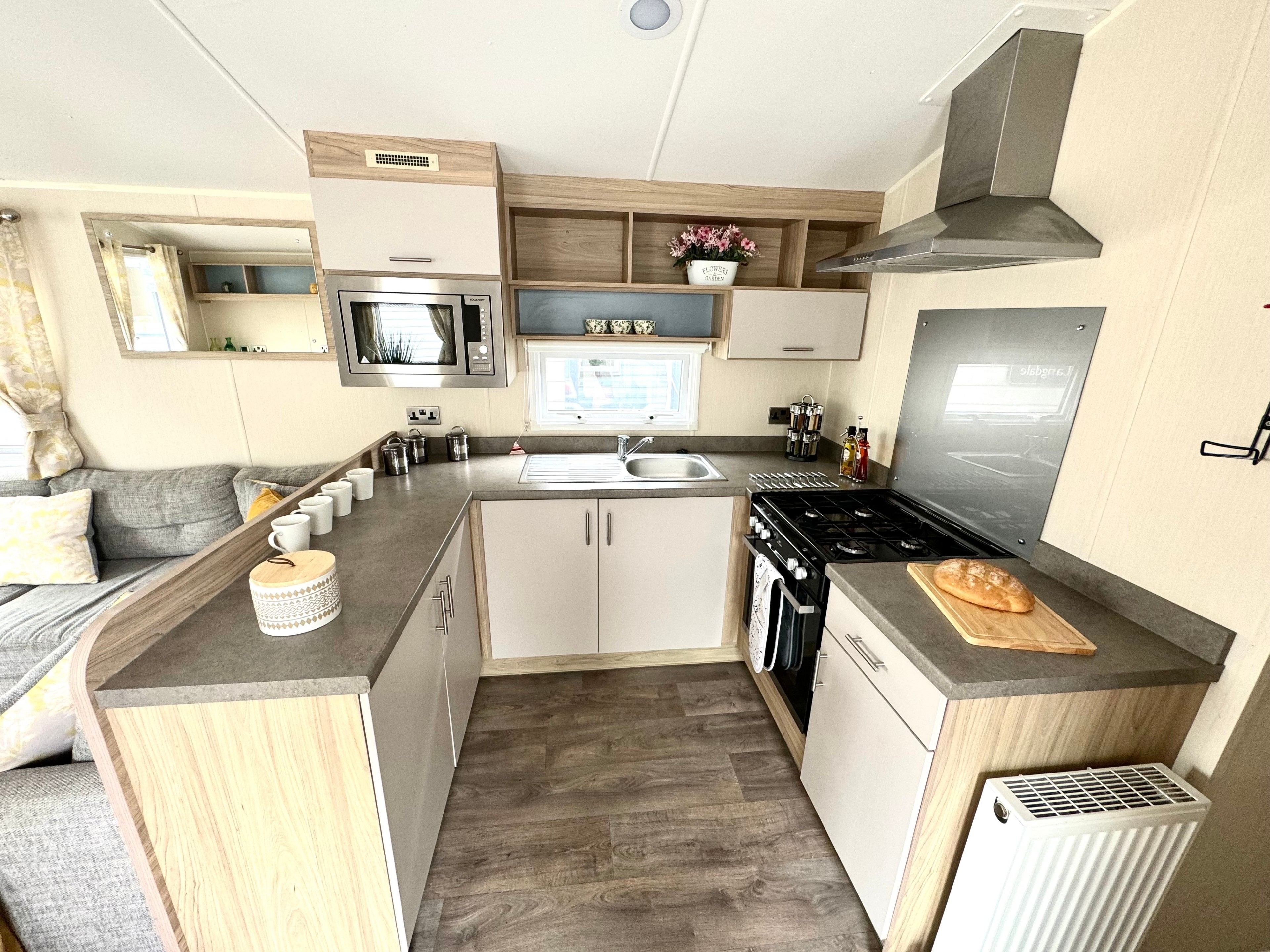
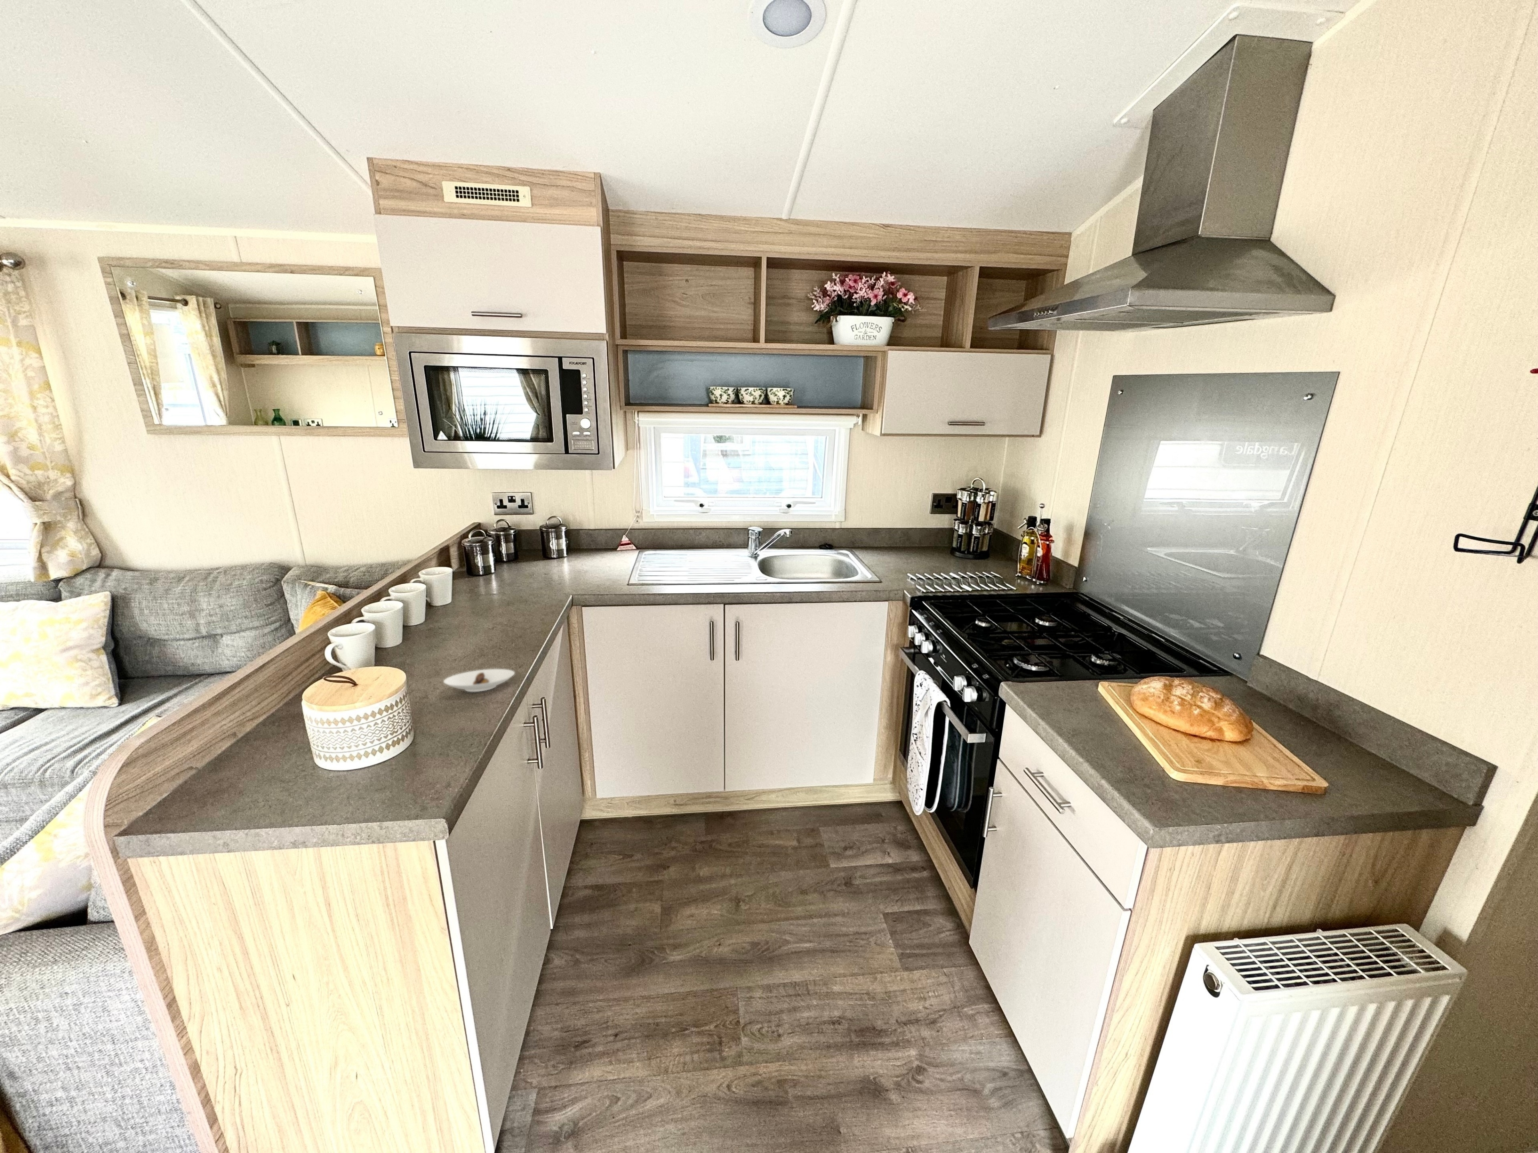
+ saucer (480, 681)
